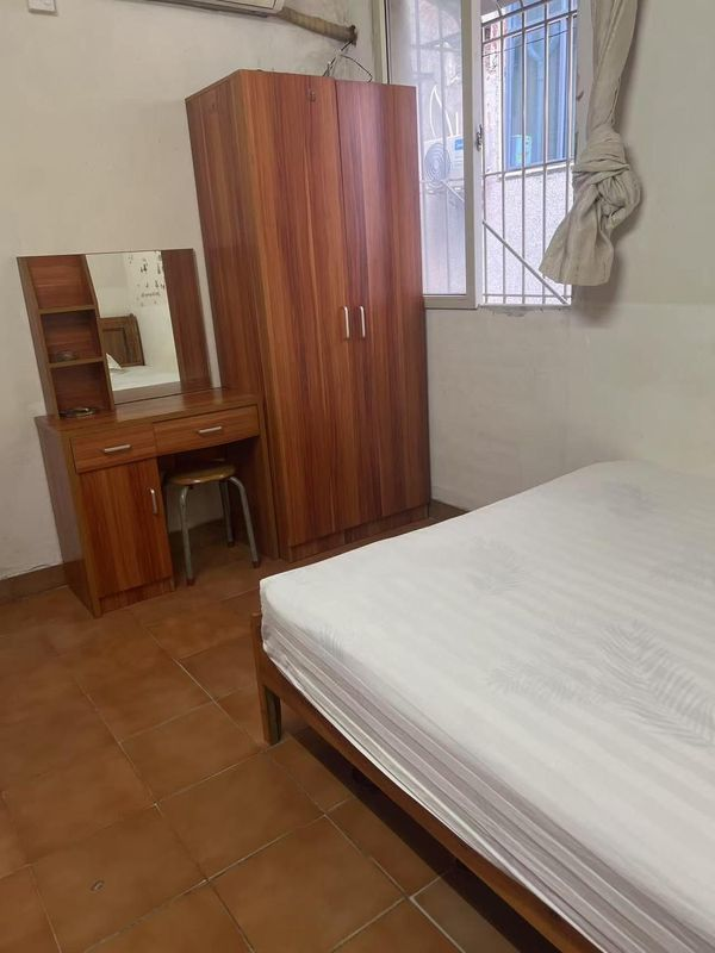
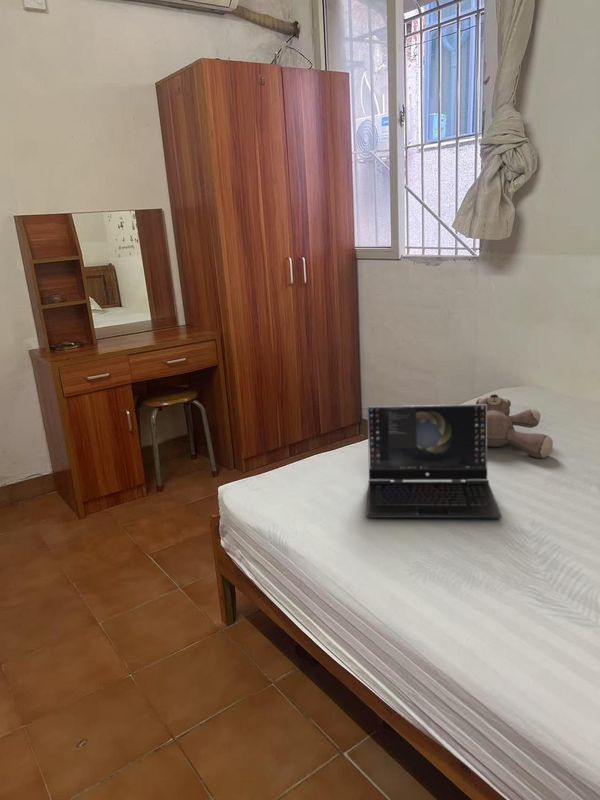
+ stuffed bear (495, 422)
+ laptop (429, 460)
